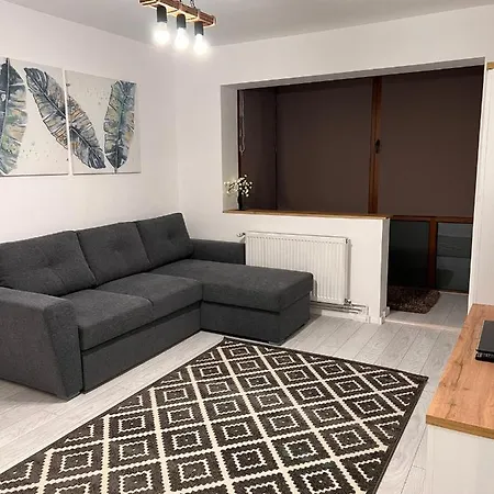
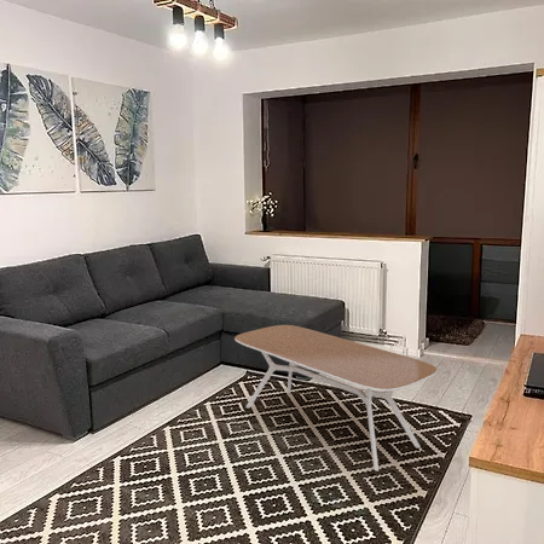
+ coffee table (329, 383)
